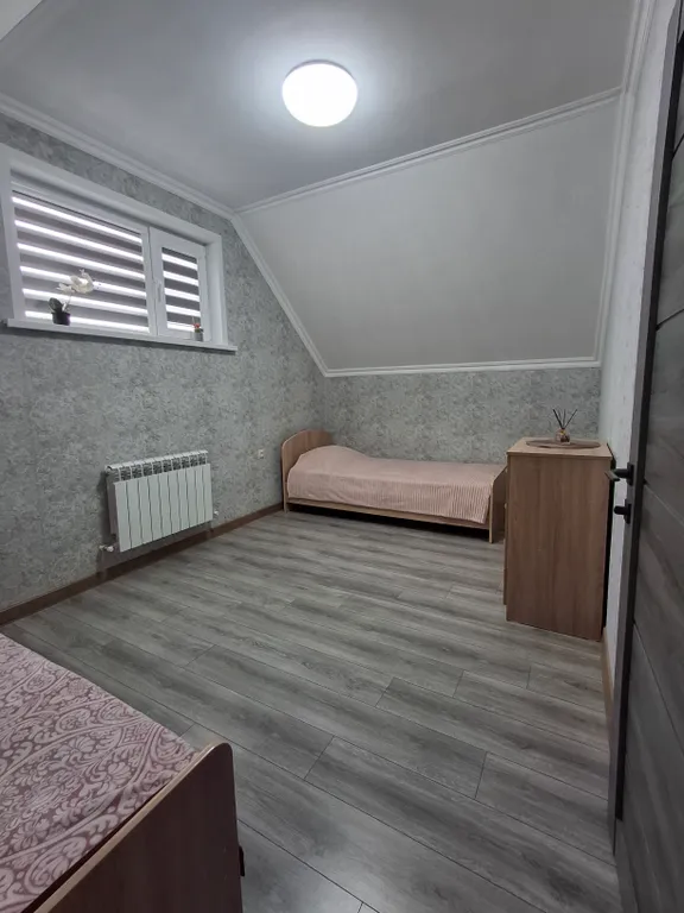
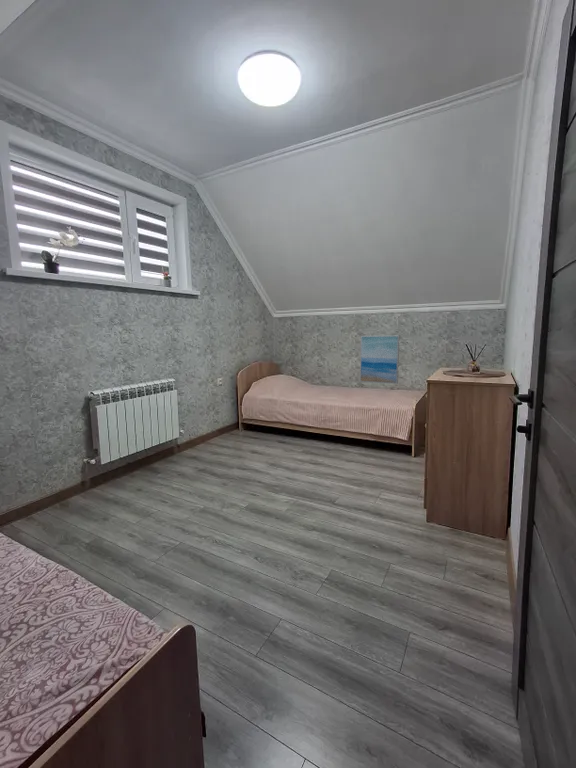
+ wall art (379, 359)
